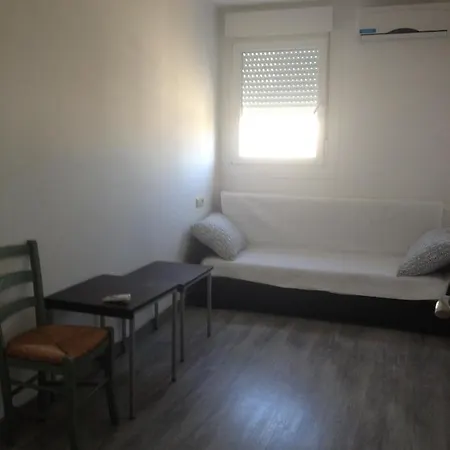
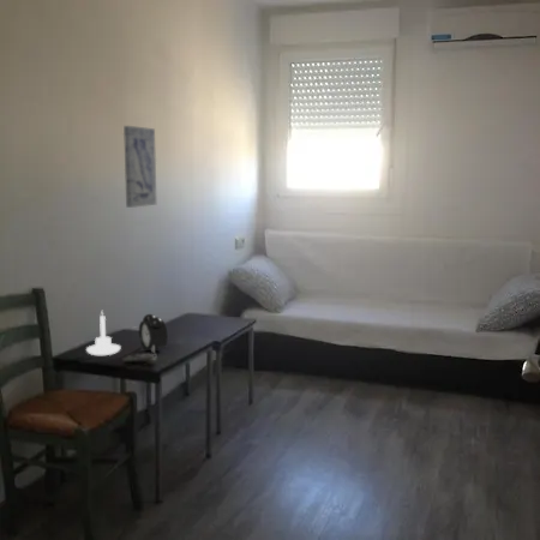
+ wall art (140, 167)
+ alarm clock (152, 332)
+ candle holder (102, 330)
